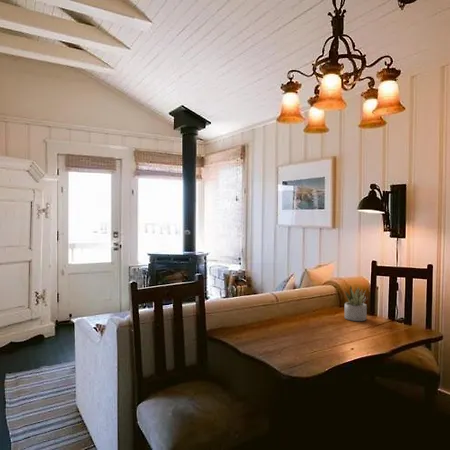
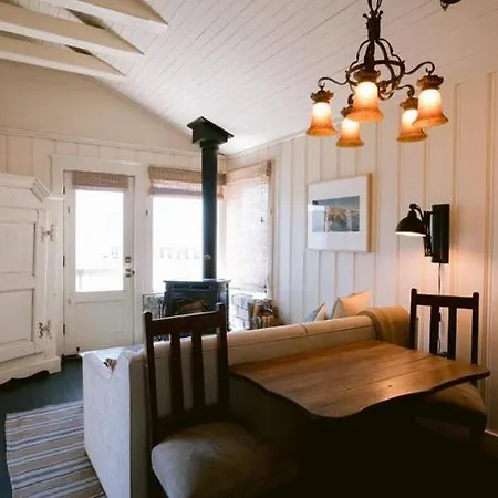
- succulent plant (355, 301)
